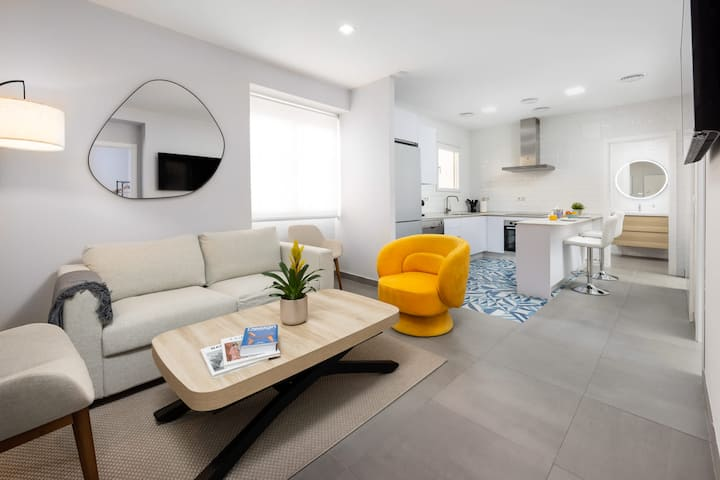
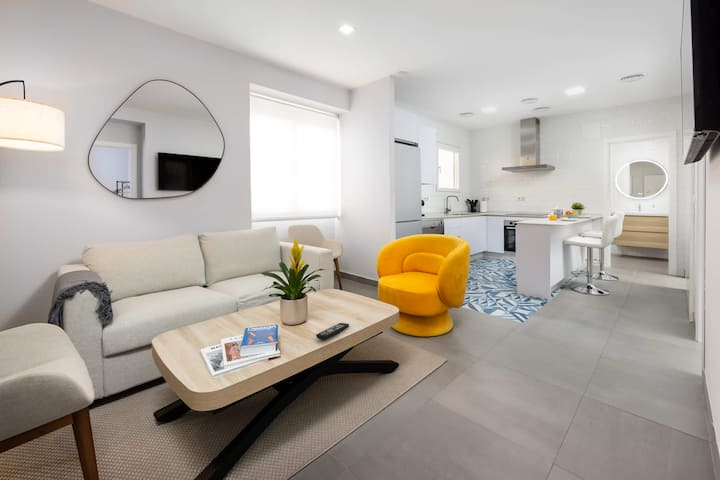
+ remote control (333, 330)
